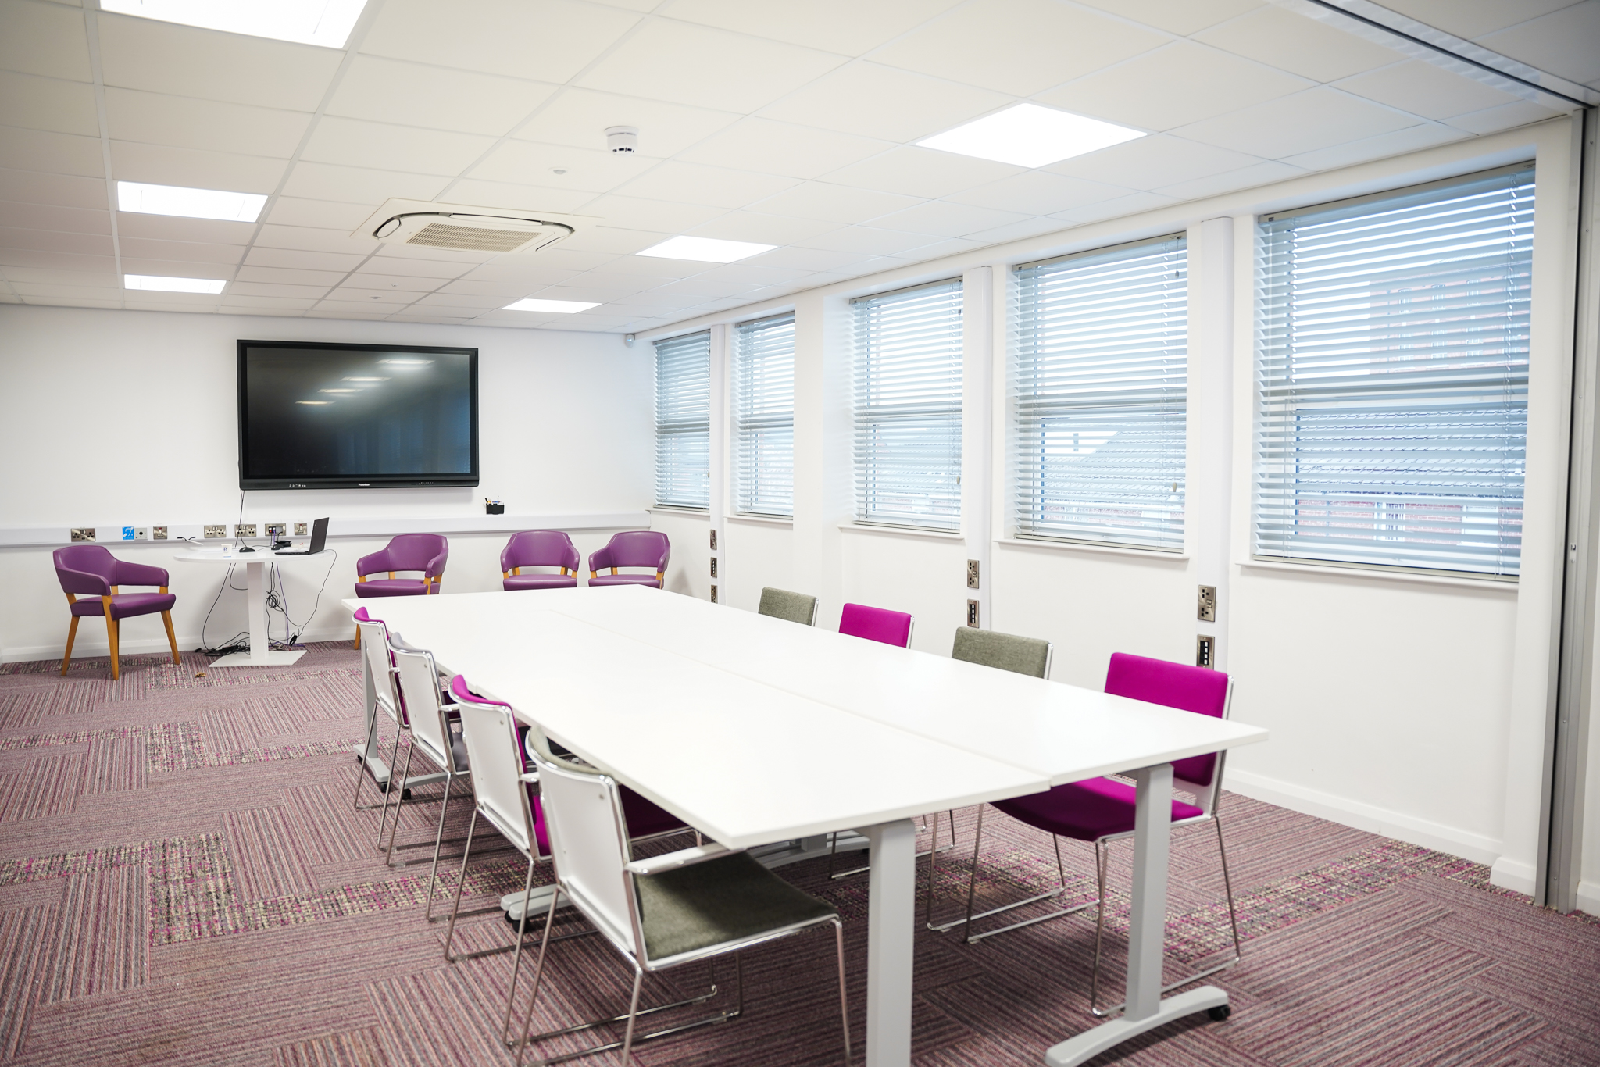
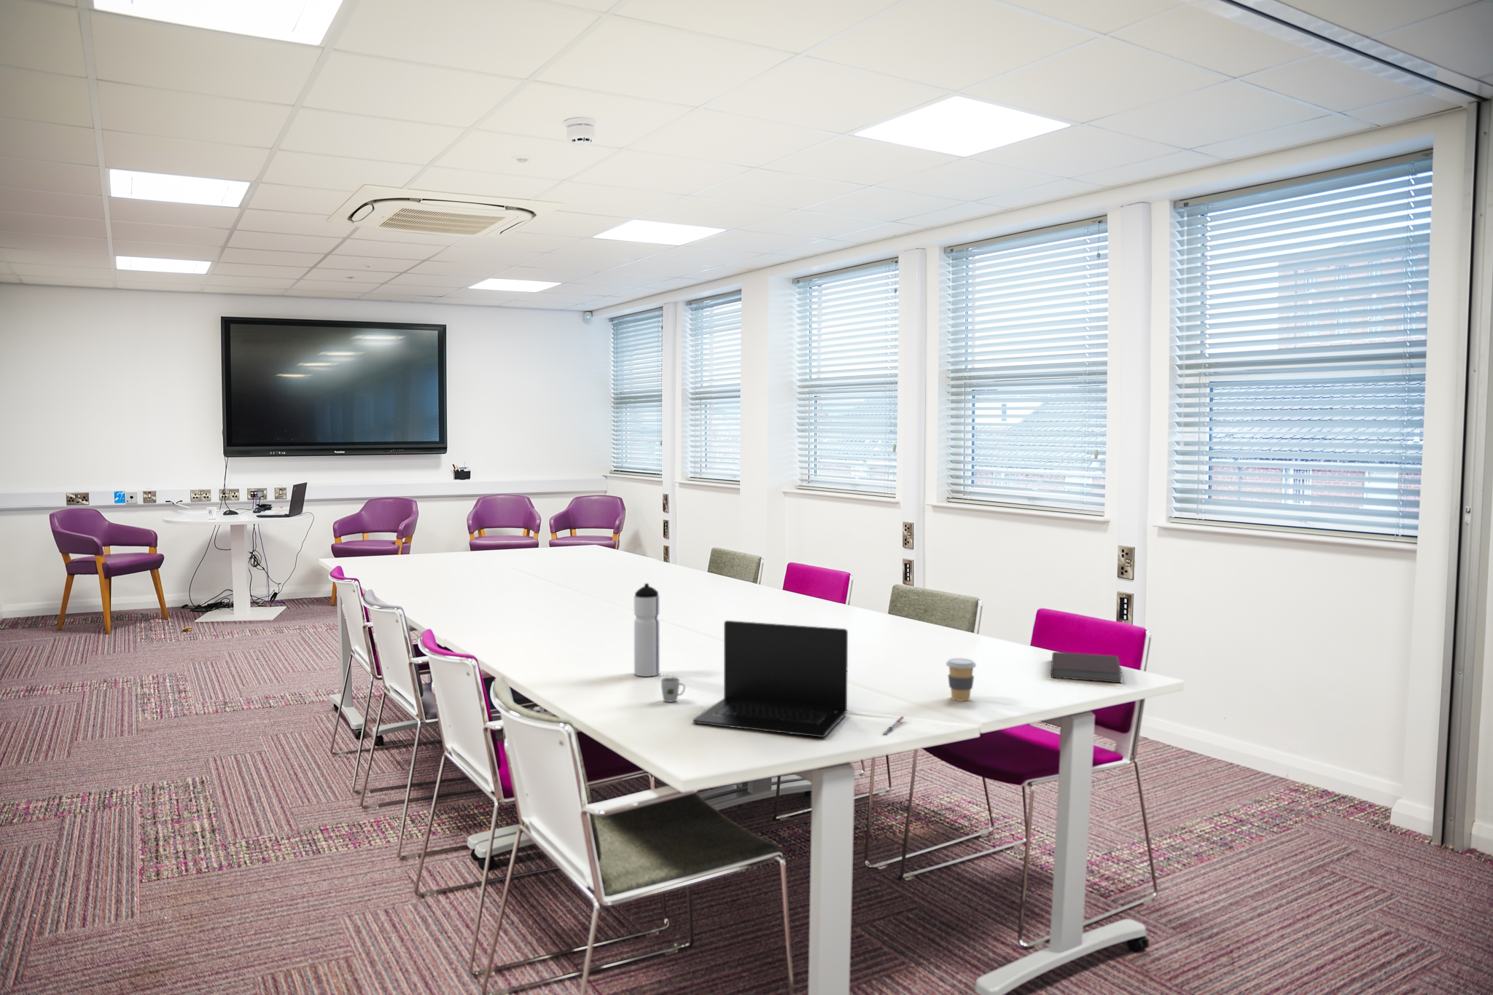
+ water bottle (647, 629)
+ coffee cup (960, 680)
+ pen (893, 725)
+ cup (673, 683)
+ laptop (771, 675)
+ notebook (1084, 666)
